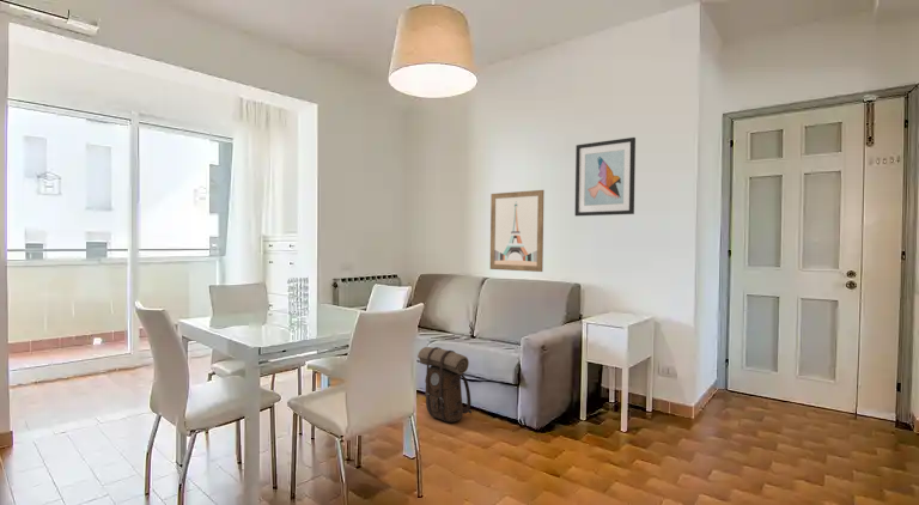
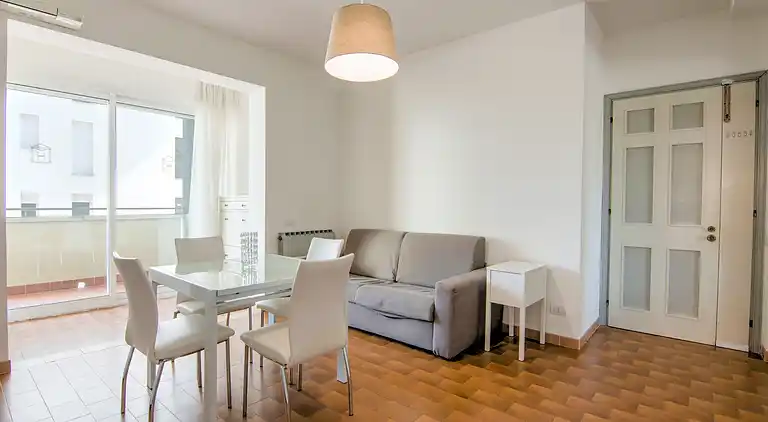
- wall art (516, 231)
- wall art (603, 178)
- backpack (449, 382)
